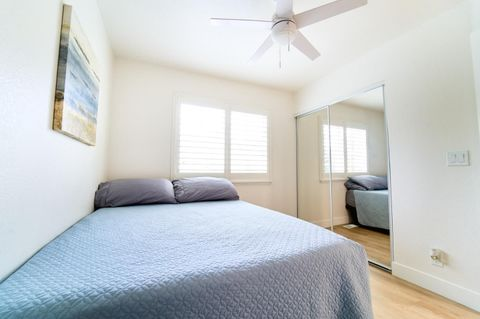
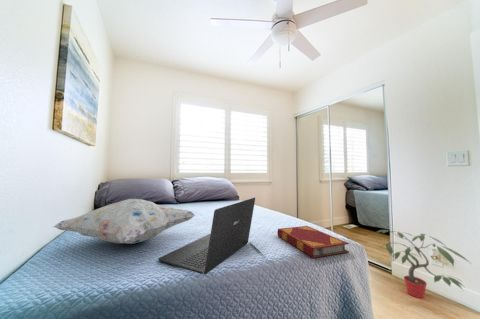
+ decorative pillow (132, 220)
+ laptop (212, 225)
+ potted plant (416, 264)
+ hardback book (309, 239)
